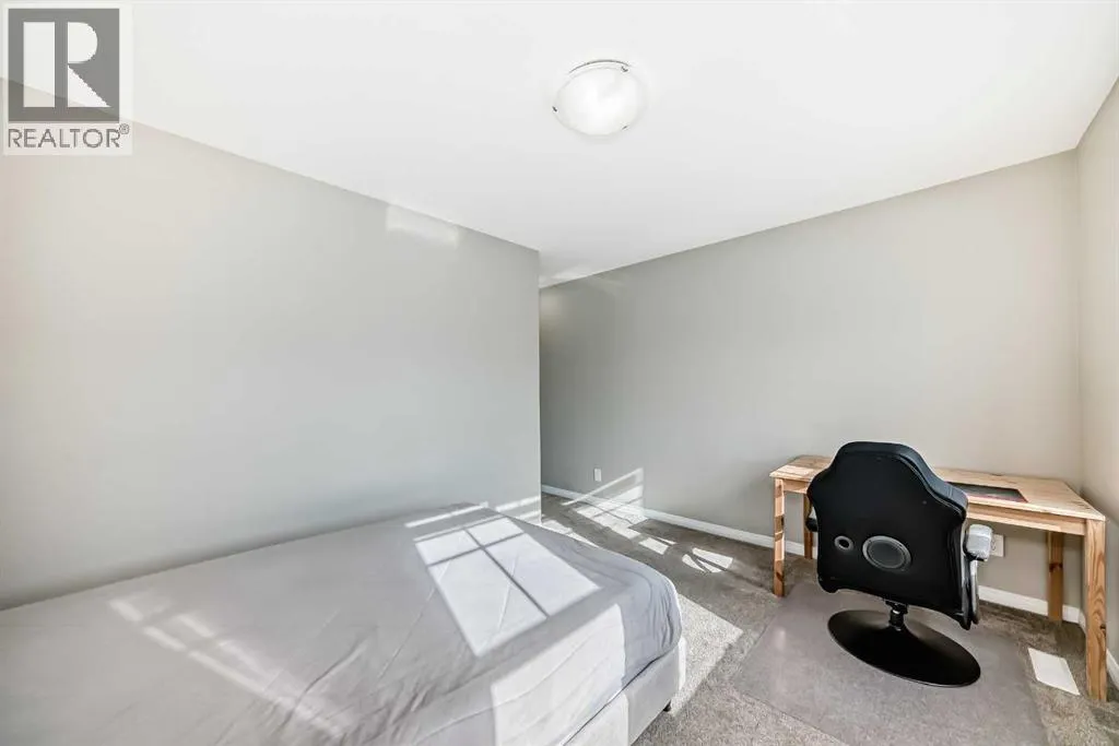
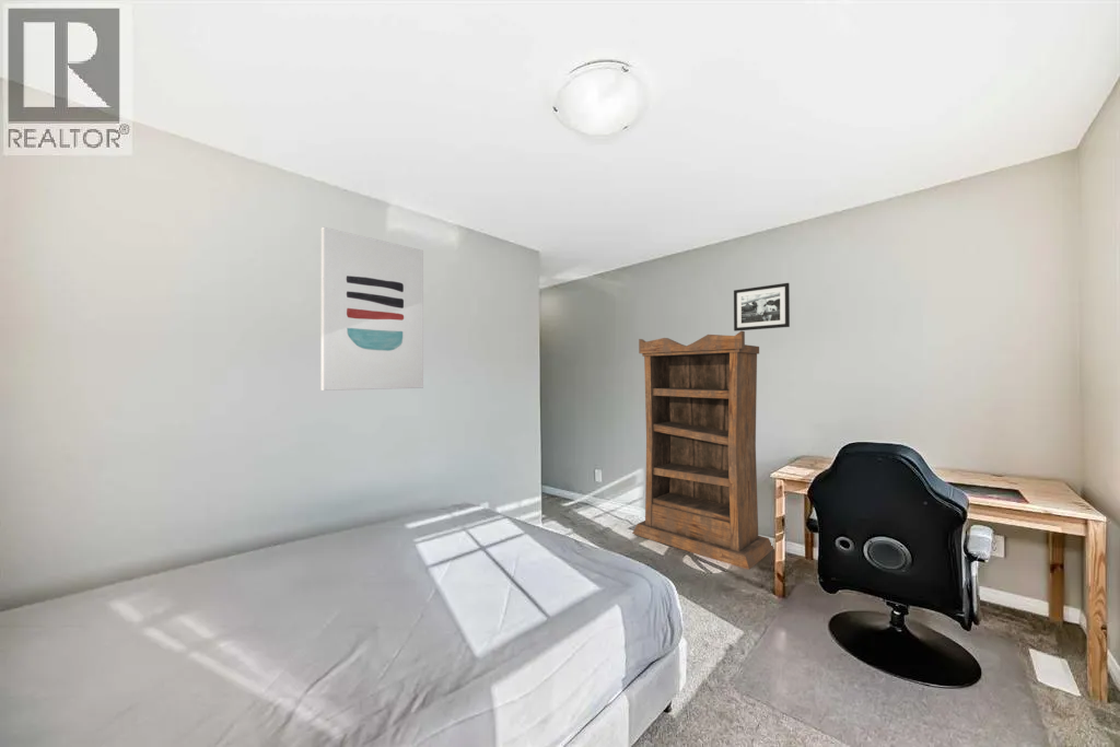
+ bookshelf (699, 439)
+ picture frame (760, 307)
+ wall art (376, 314)
